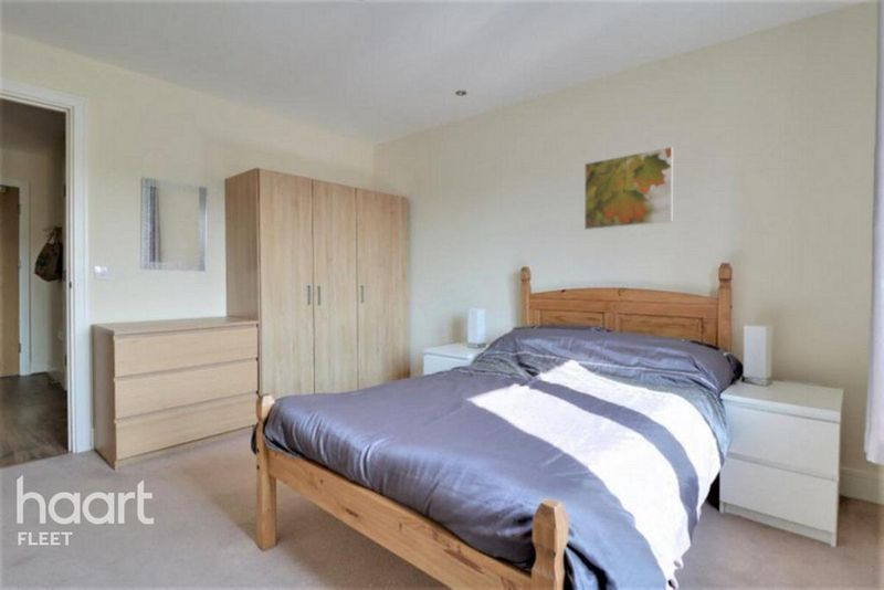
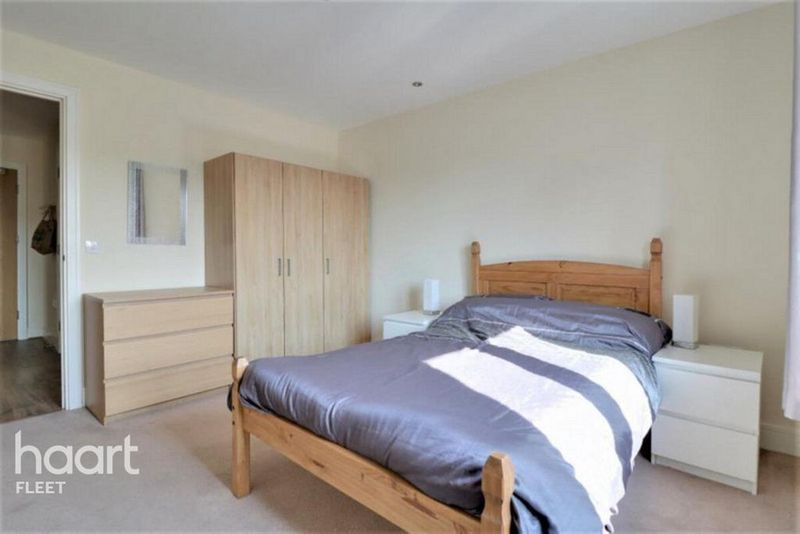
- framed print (625, 190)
